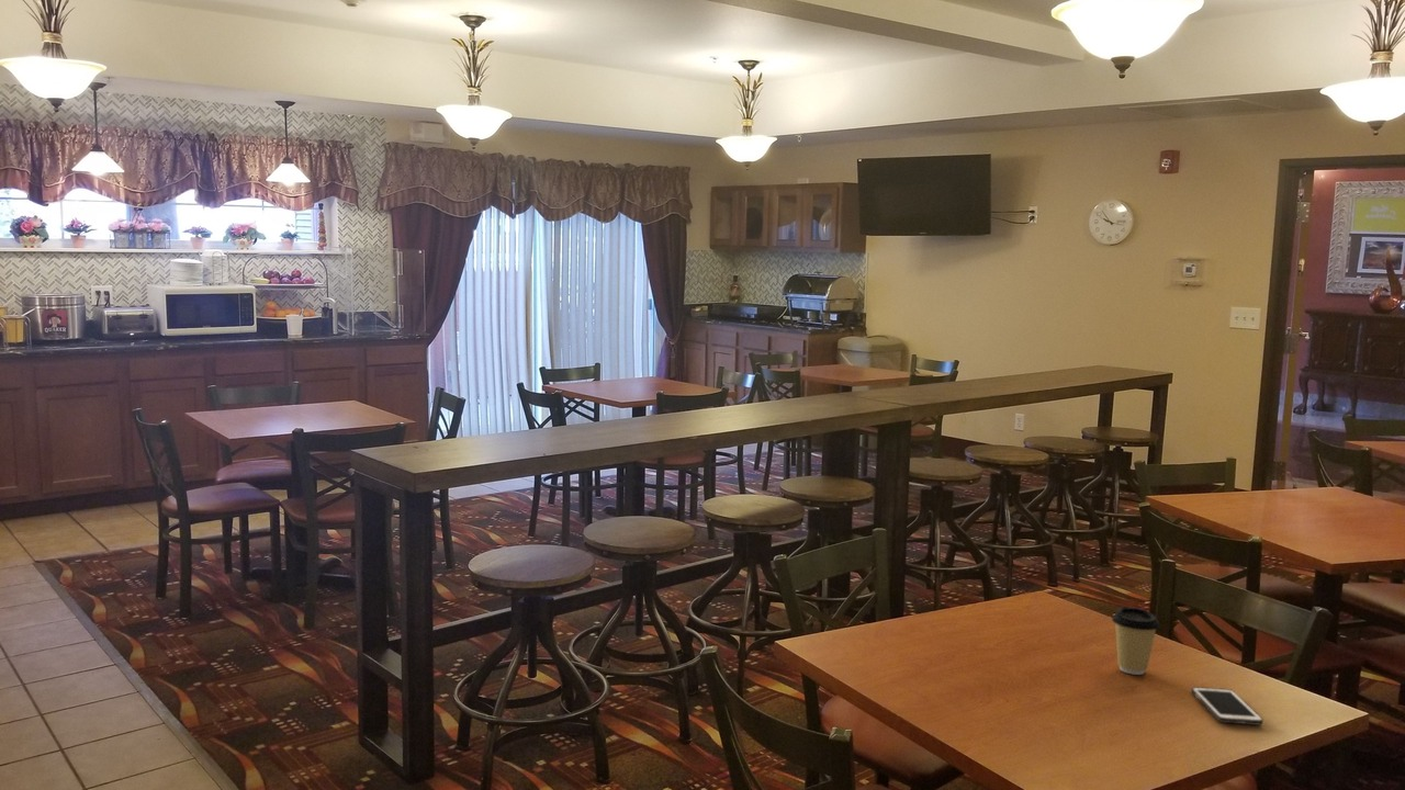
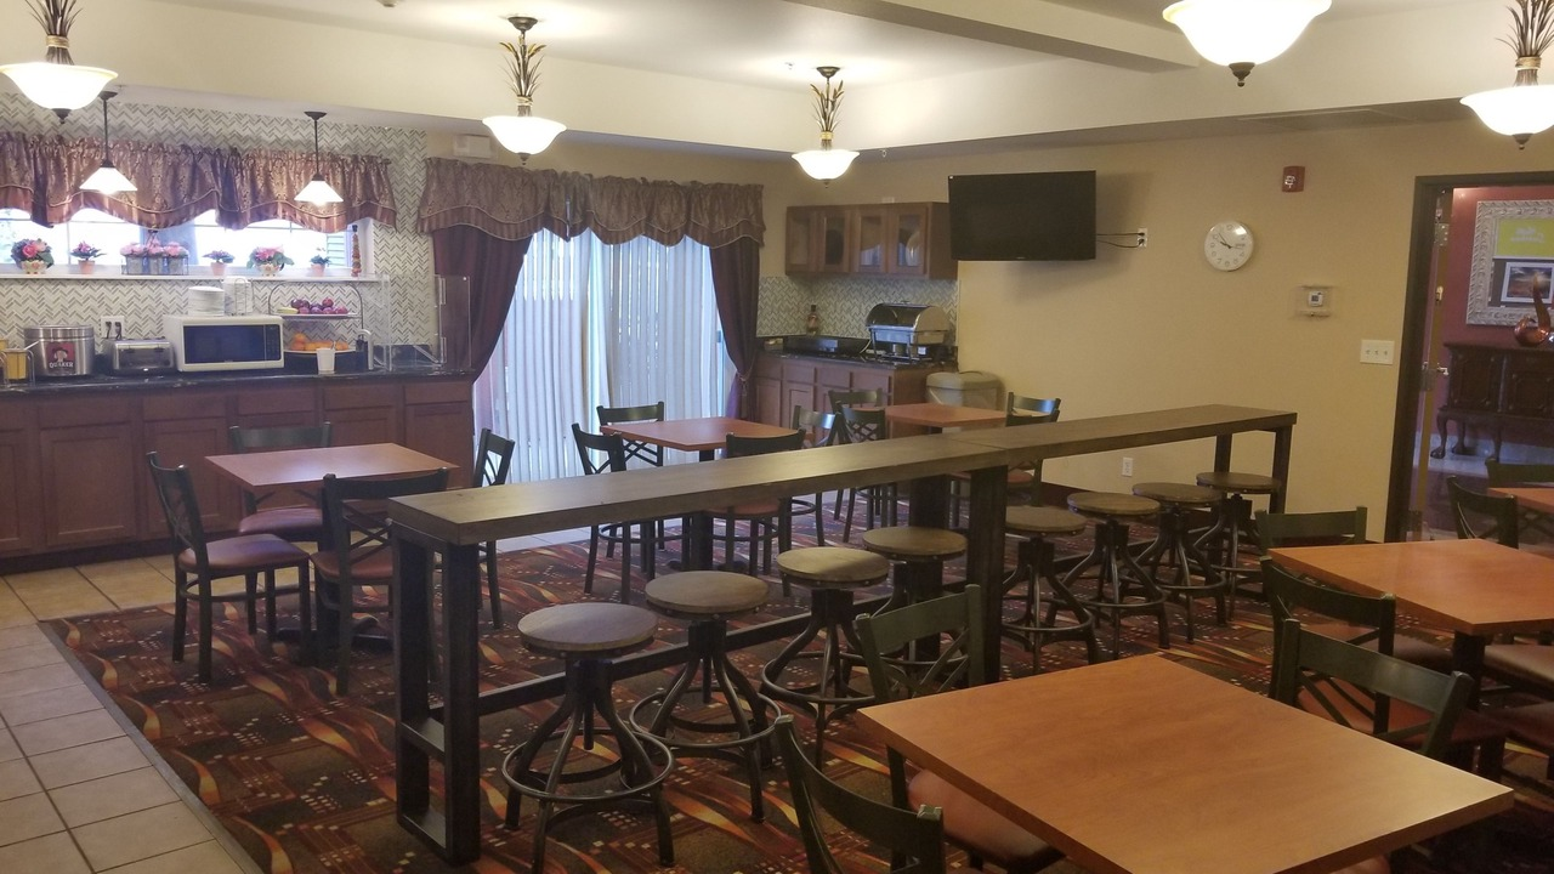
- cell phone (1225, 704)
- coffee cup (1134, 641)
